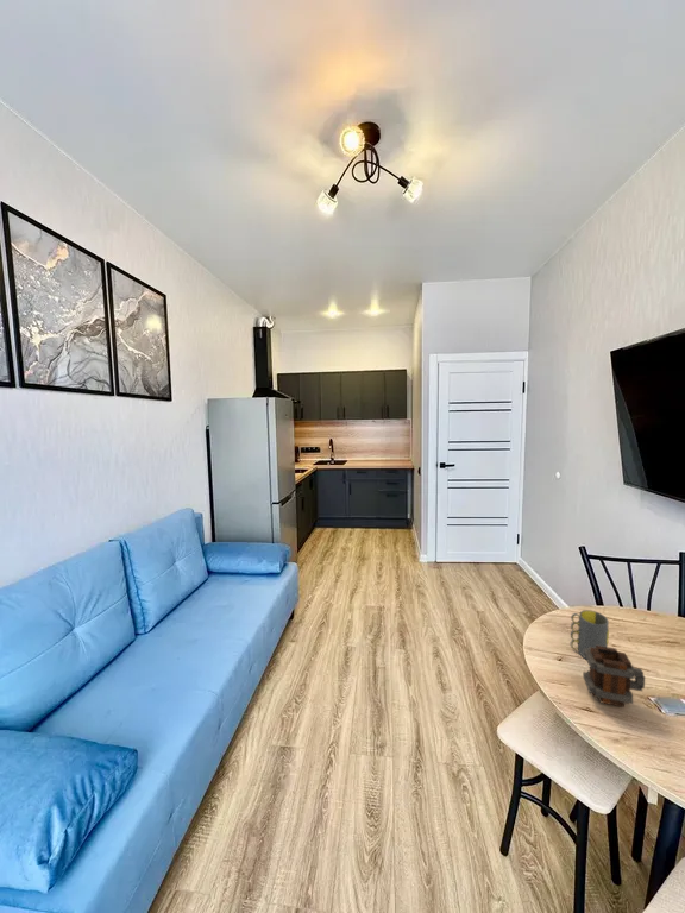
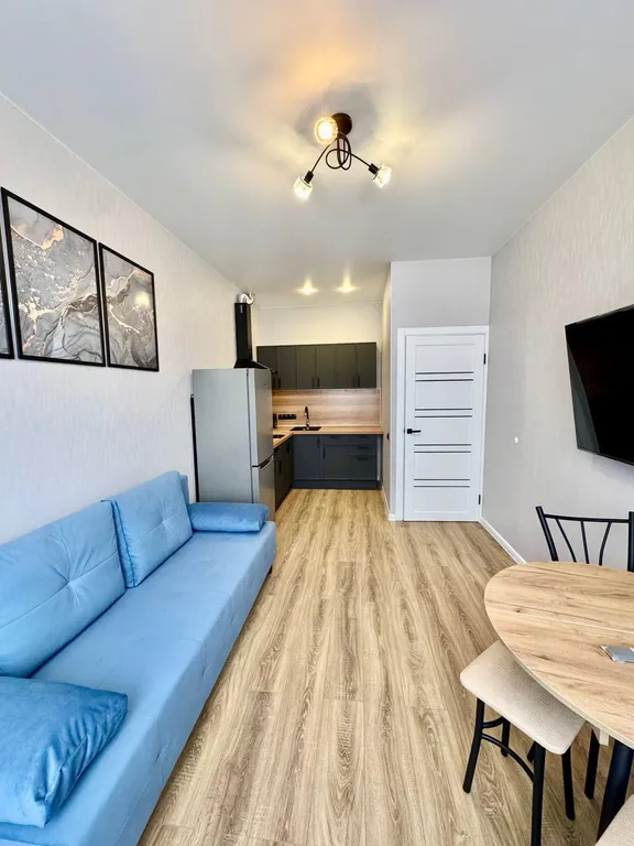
- mug (614, 678)
- mug (589, 634)
